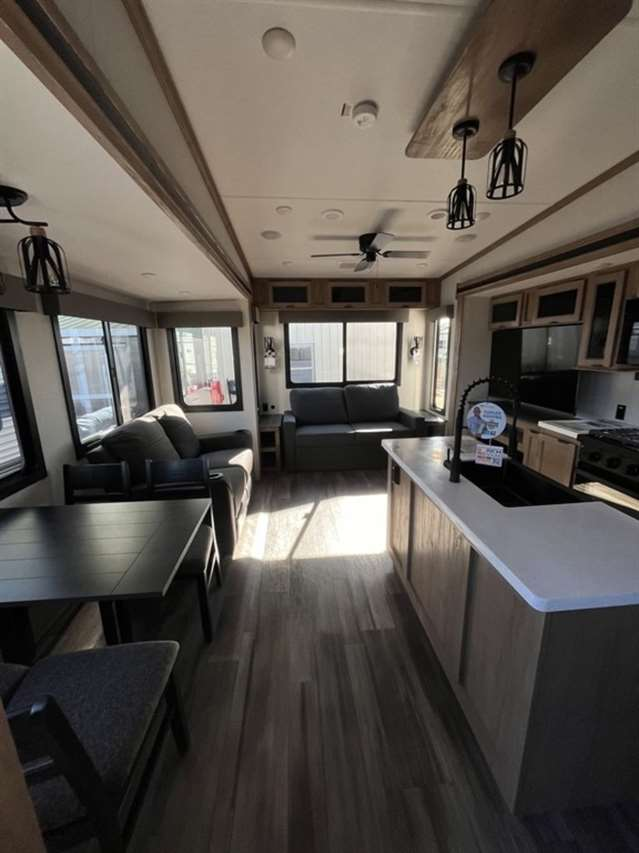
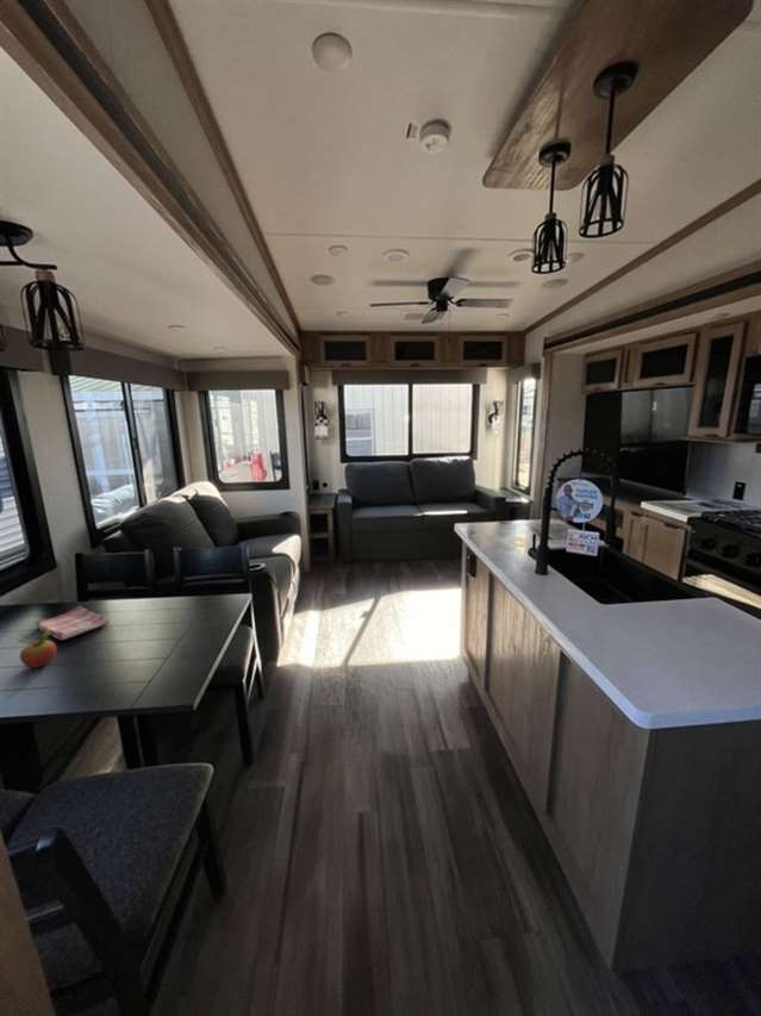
+ fruit (38, 650)
+ dish towel (71, 622)
